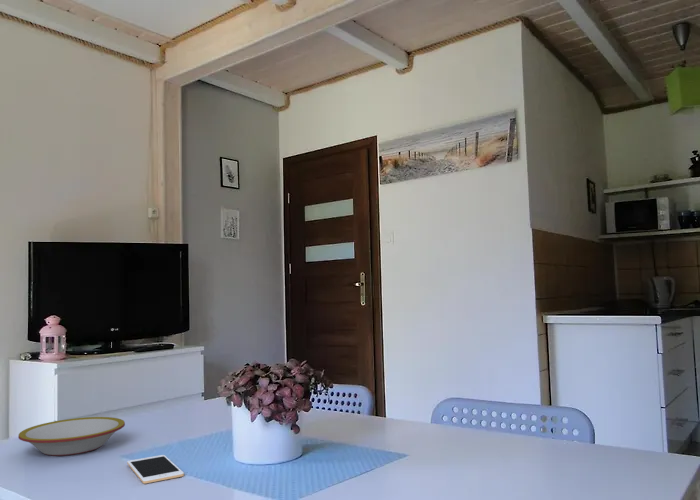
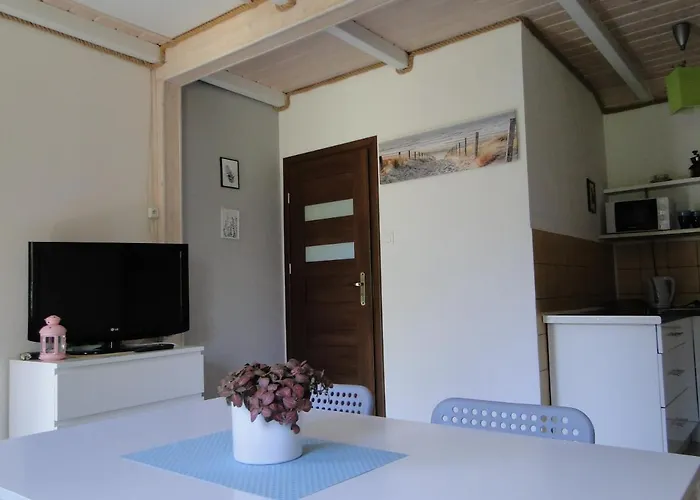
- cell phone (154, 468)
- bowl (73, 437)
